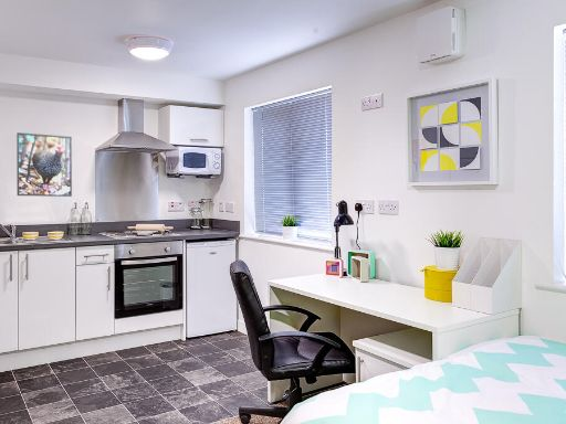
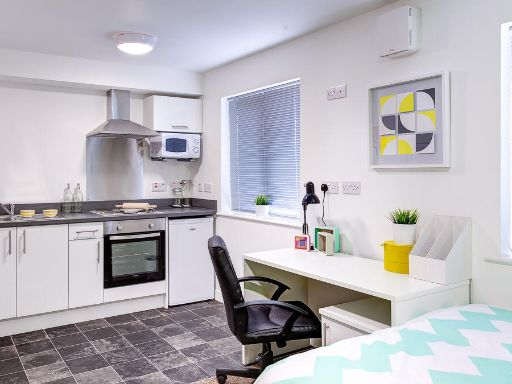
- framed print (44, 165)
